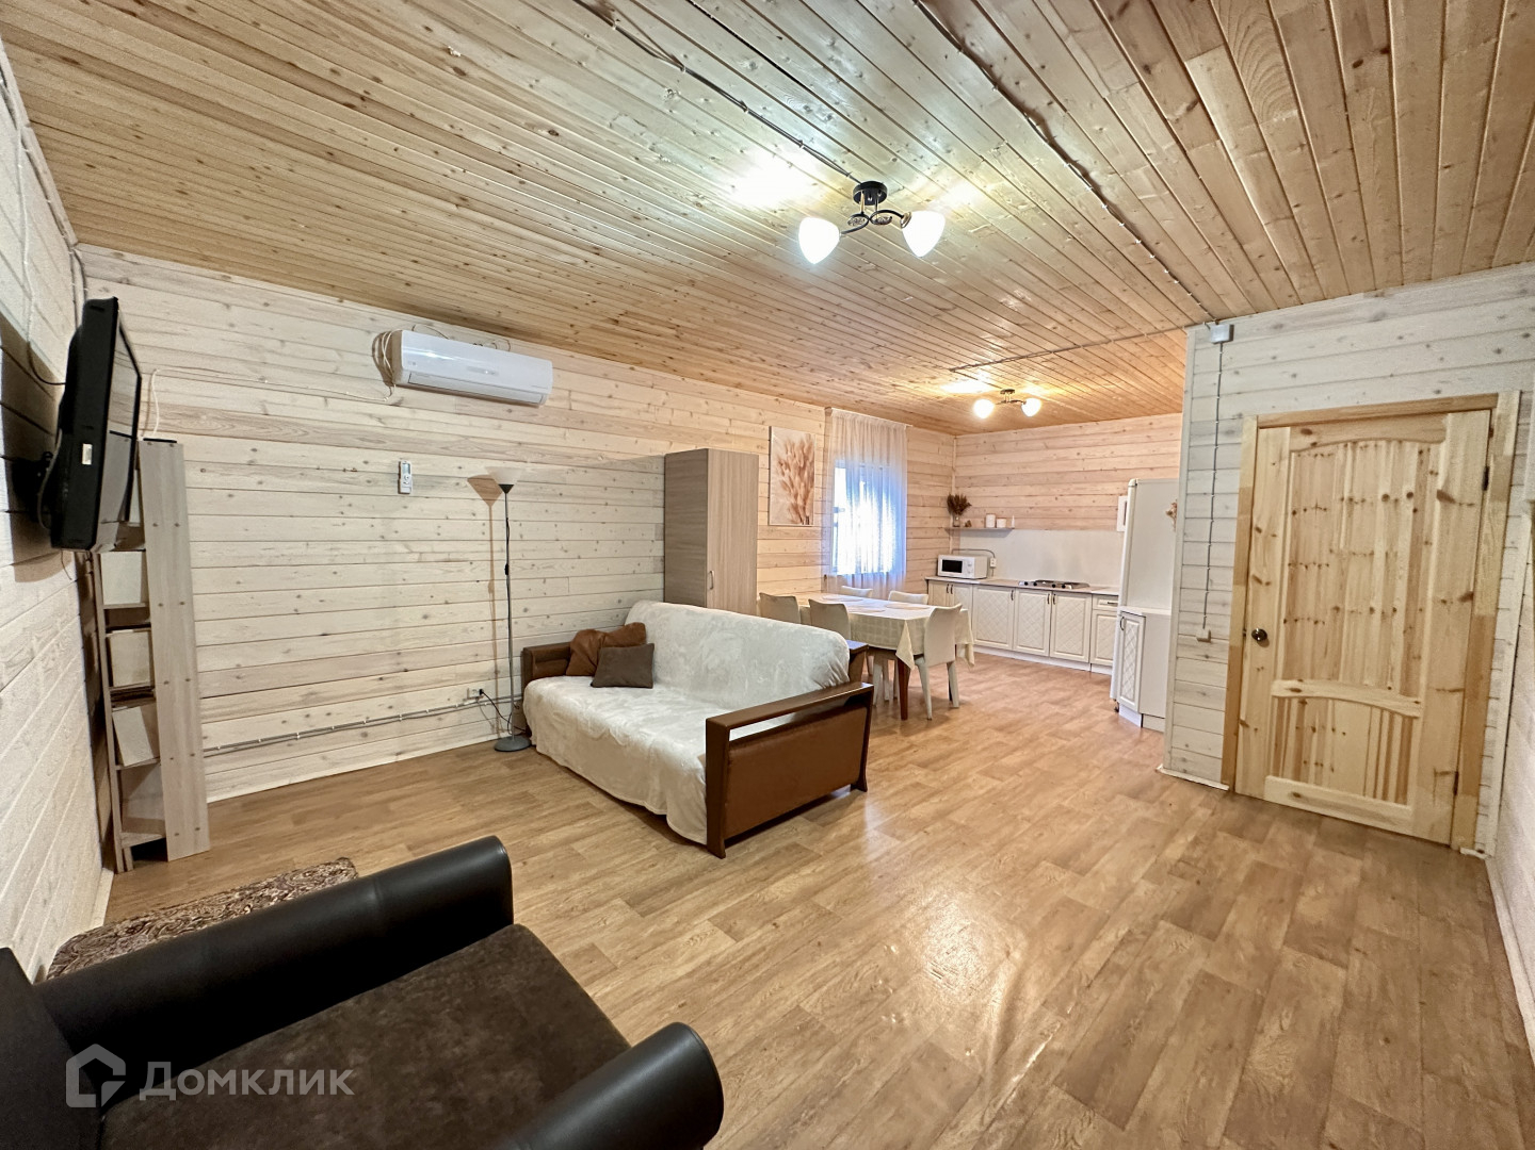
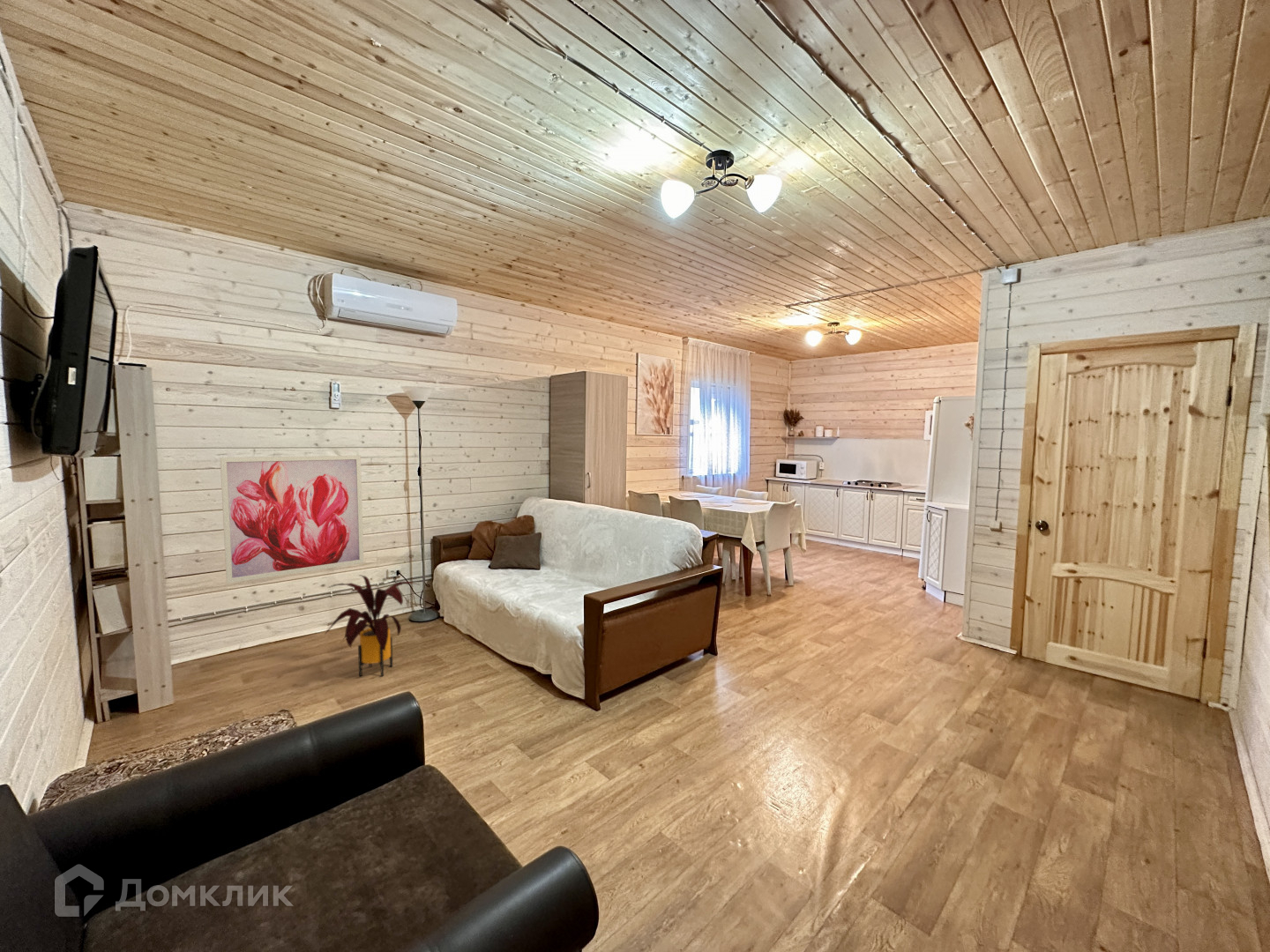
+ wall art (297, 515)
+ house plant (377, 624)
